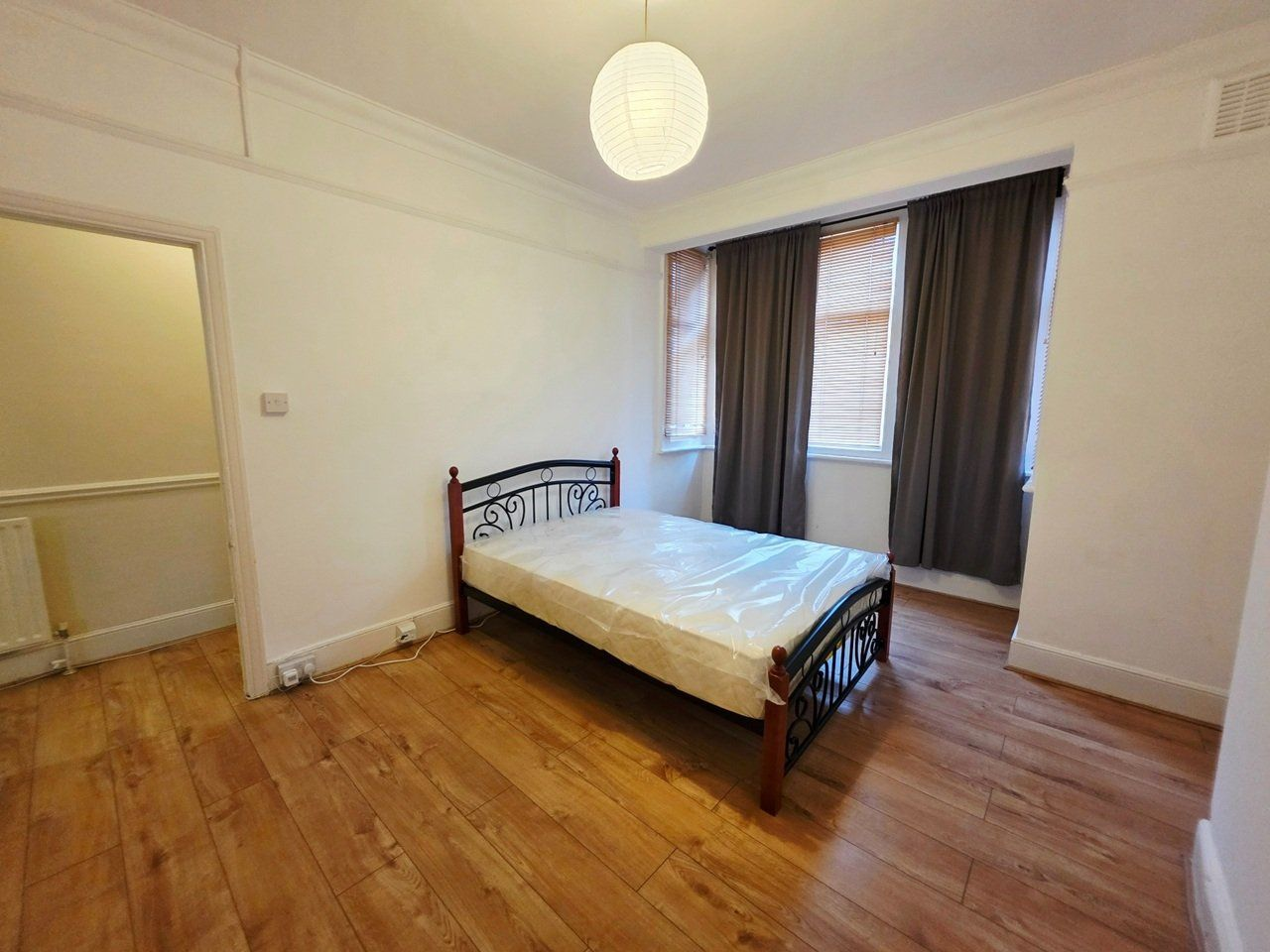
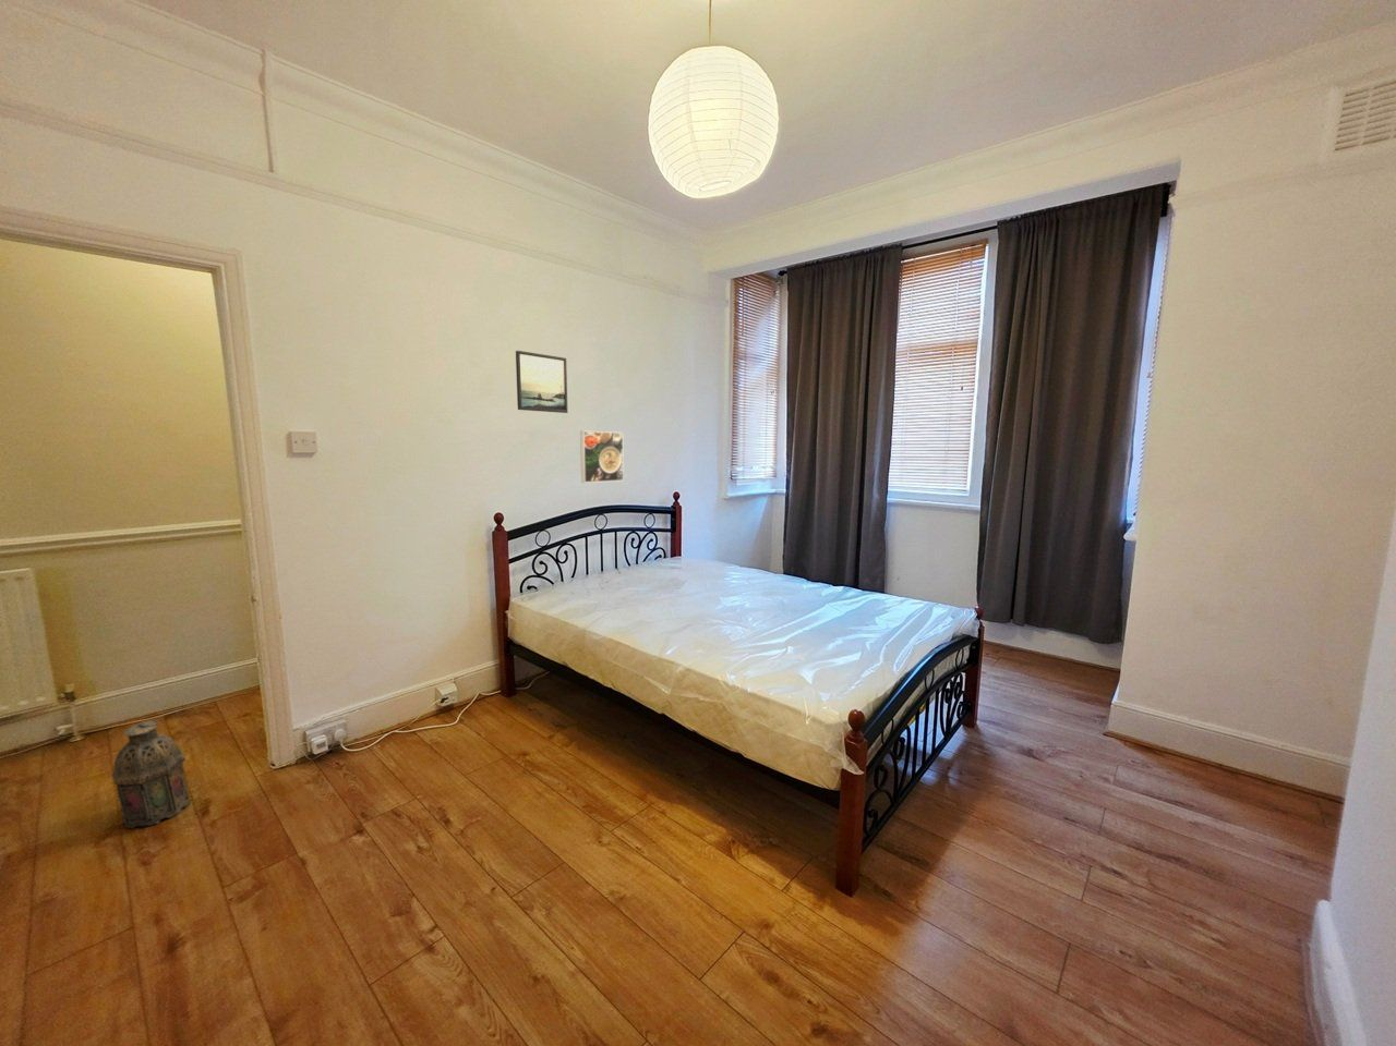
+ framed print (602, 457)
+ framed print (542, 382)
+ lantern (149, 768)
